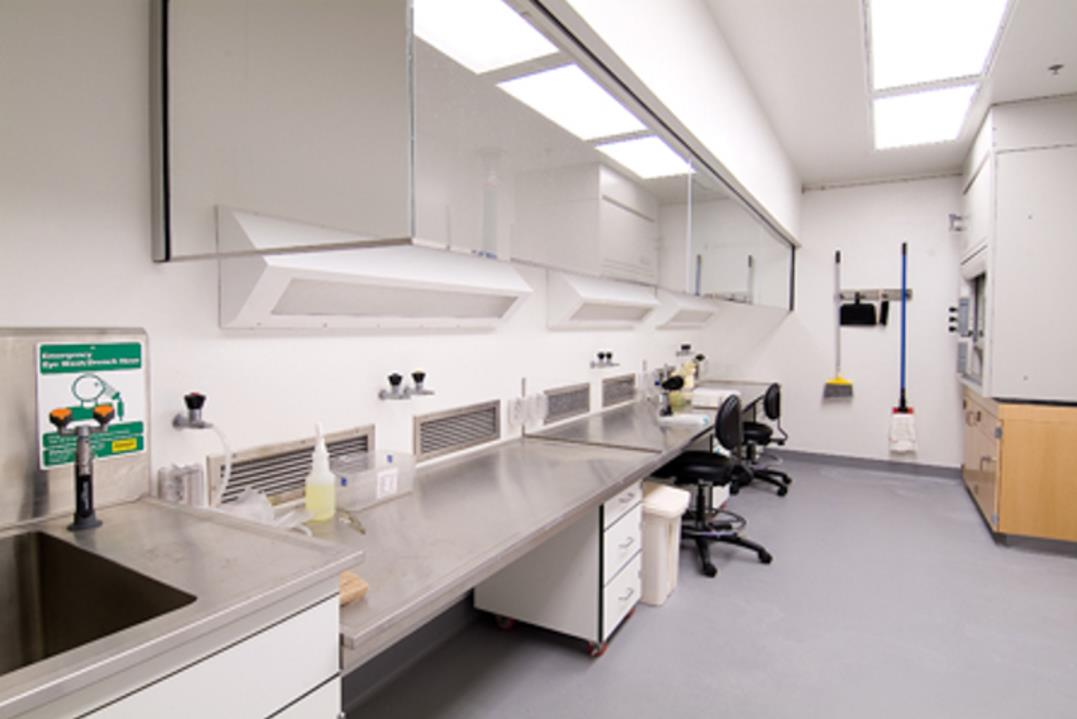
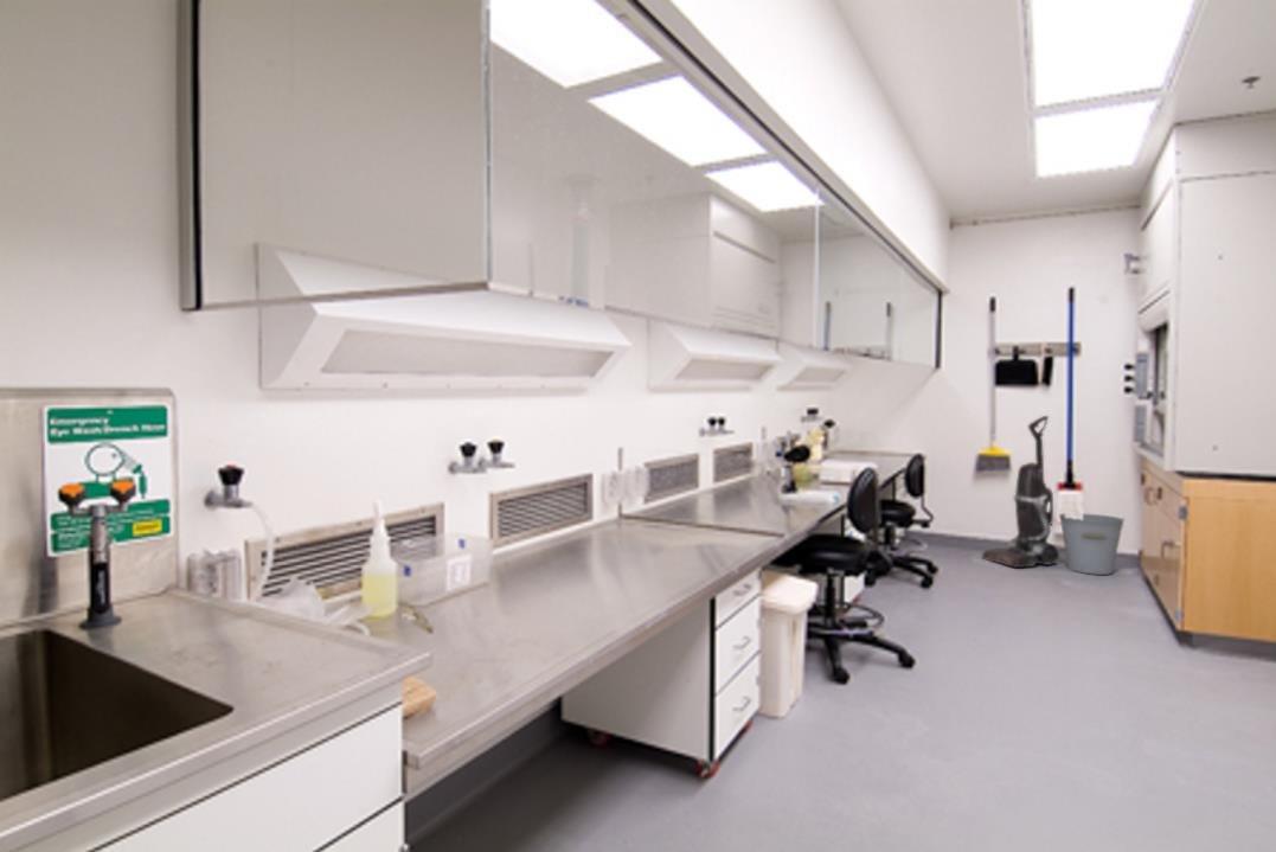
+ bucket (1090, 543)
+ vacuum cleaner (1020, 488)
